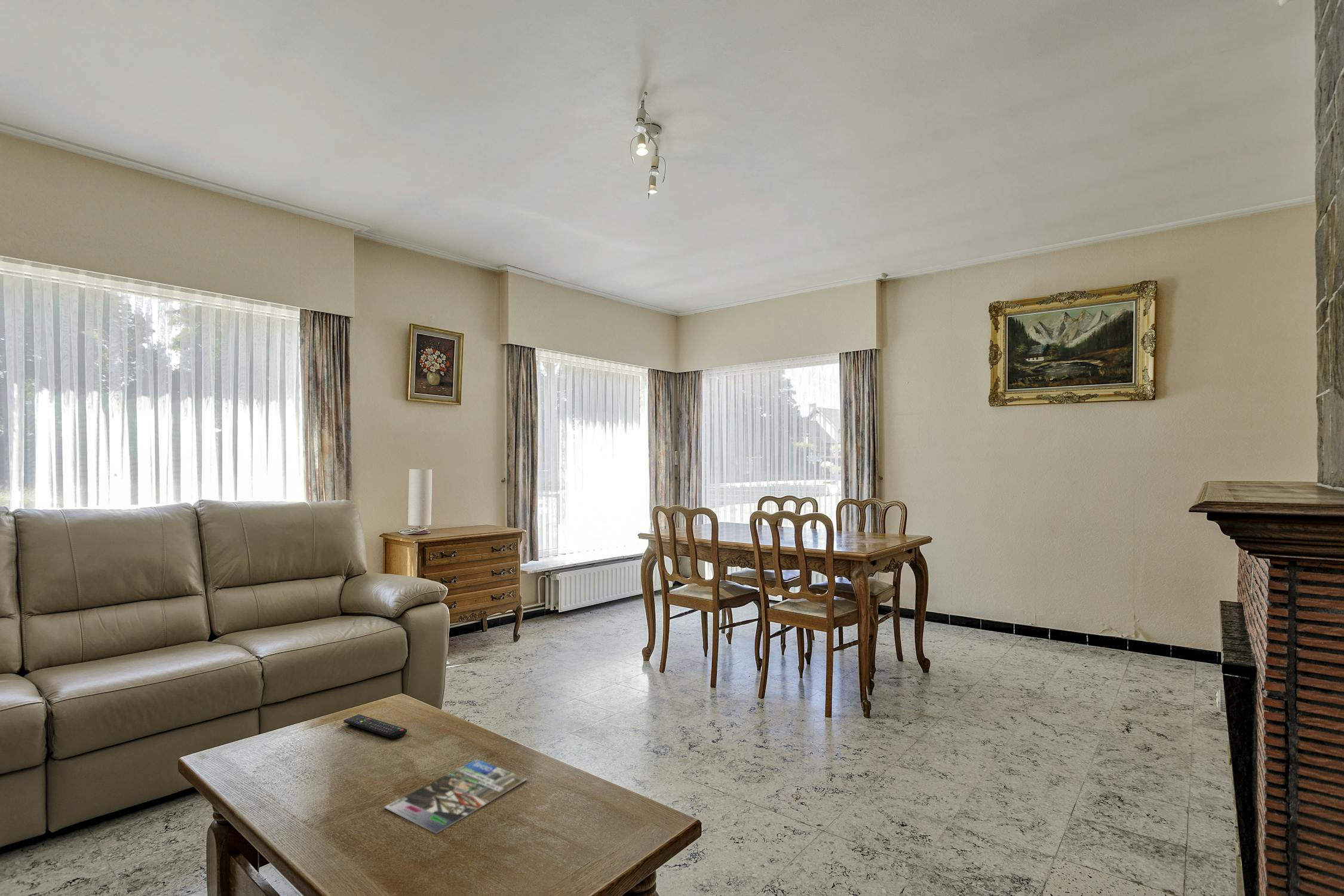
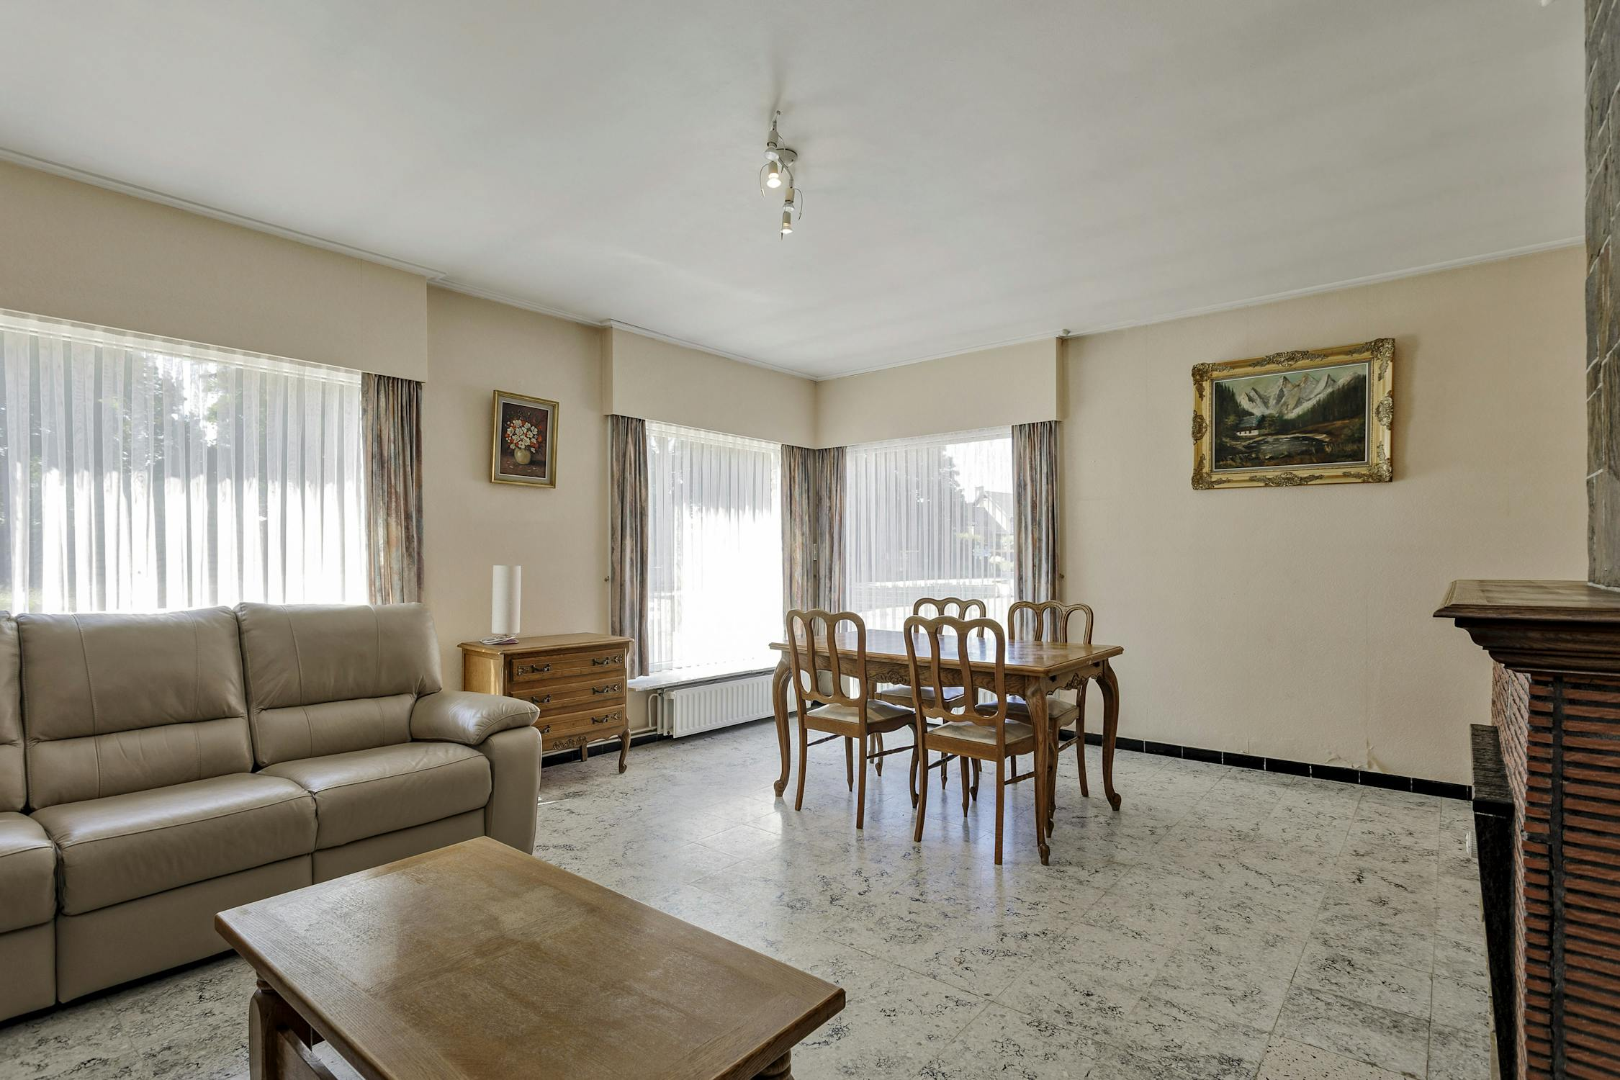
- remote control (375, 727)
- magazine (458, 792)
